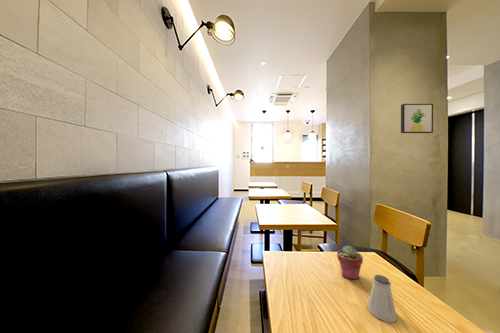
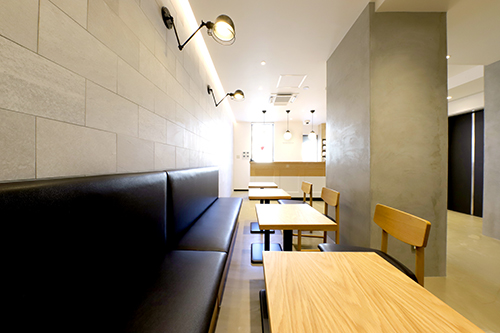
- saltshaker (381, 295)
- wall art (416, 118)
- potted succulent (349, 260)
